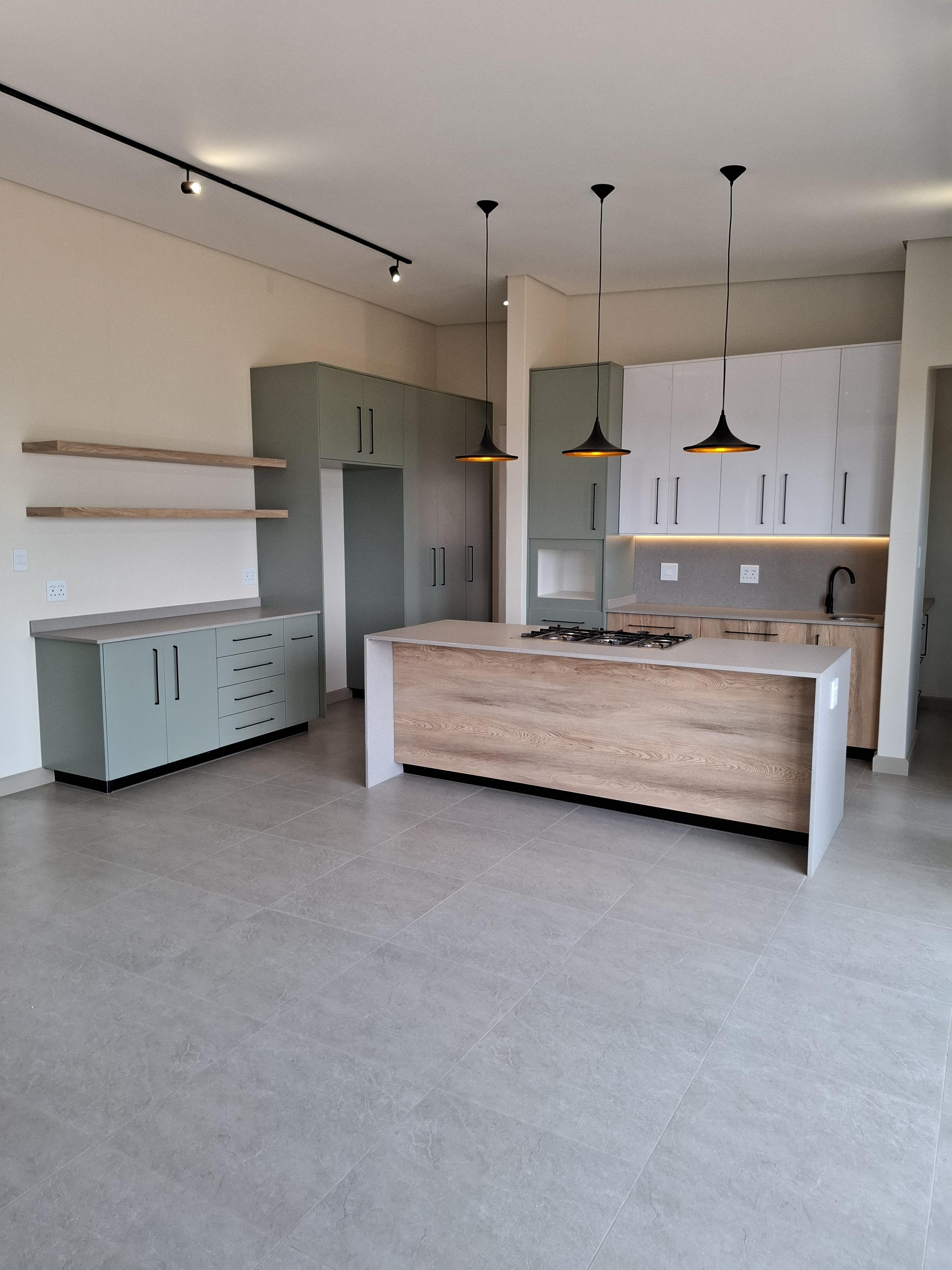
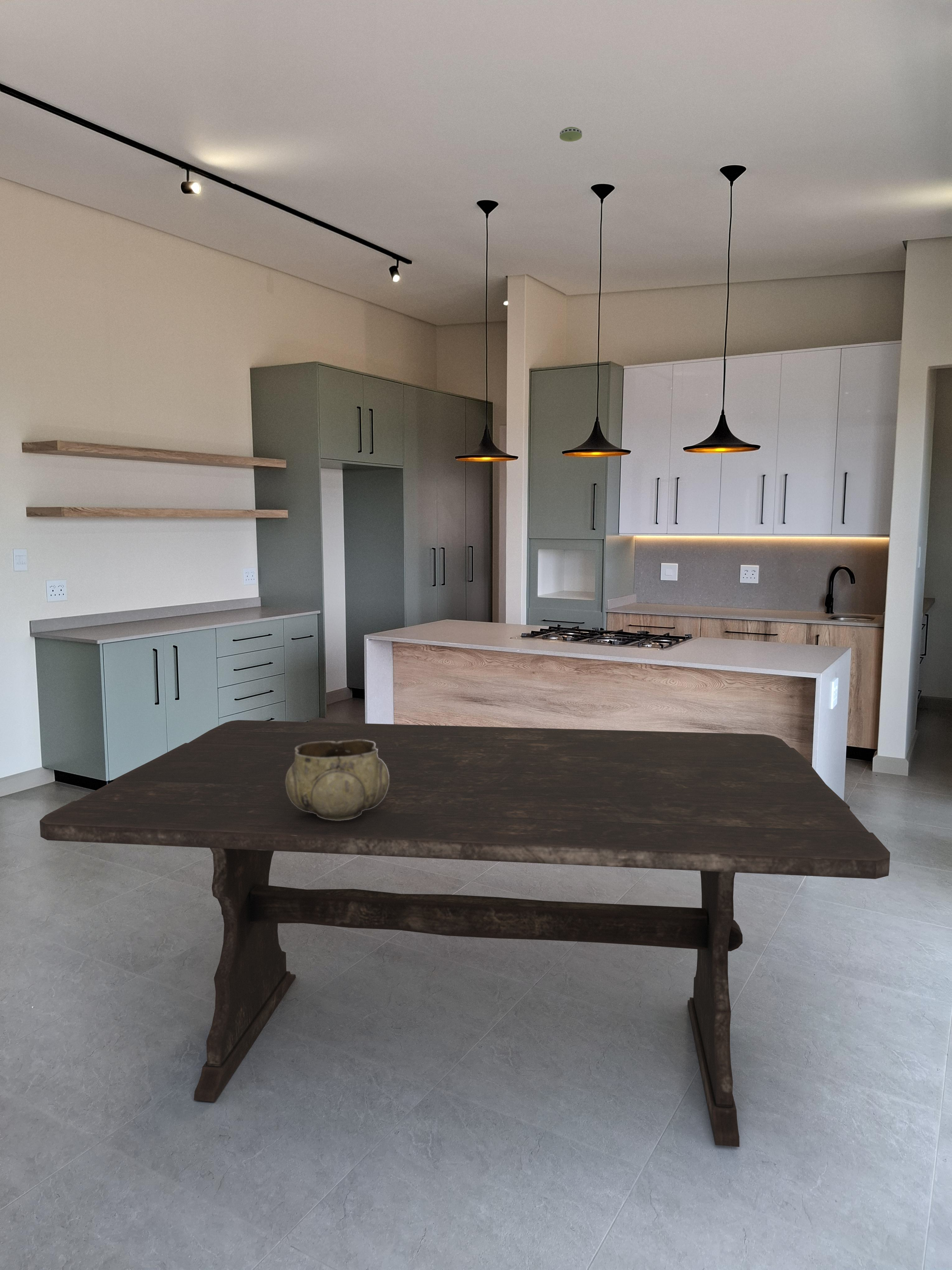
+ smoke detector (571, 134)
+ dining table (474, 913)
+ decorative bowl (338, 780)
